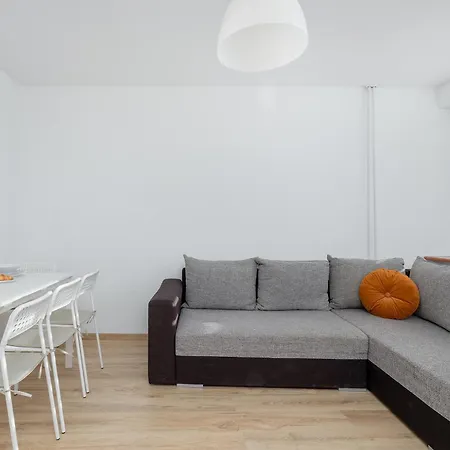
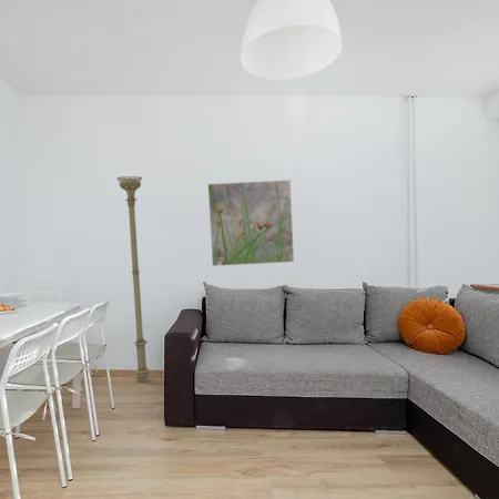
+ floor lamp (136, 279)
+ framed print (251, 223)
